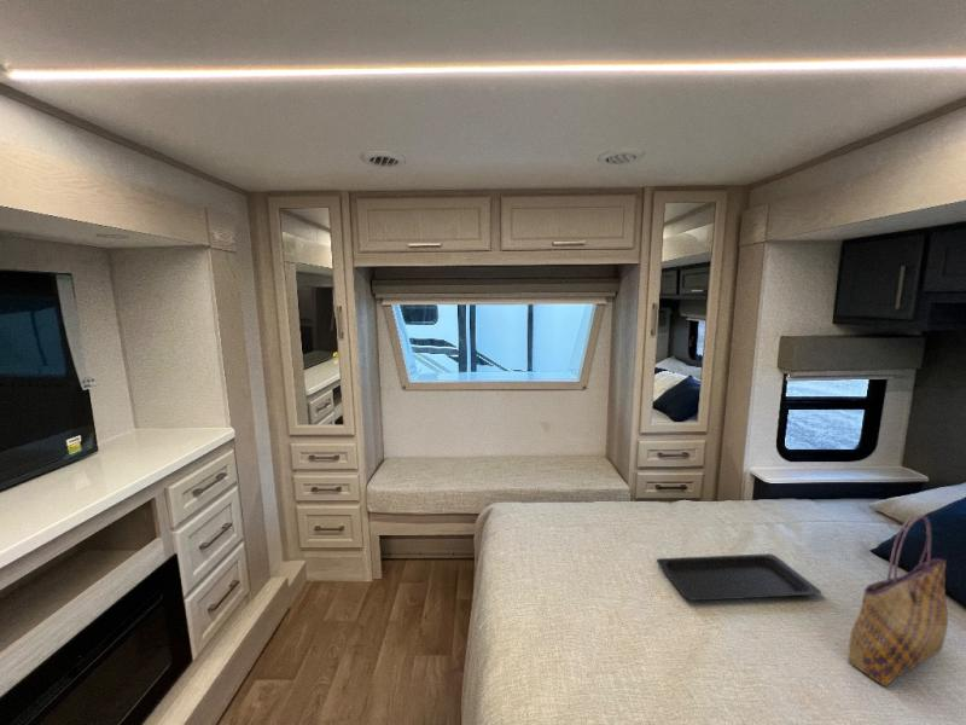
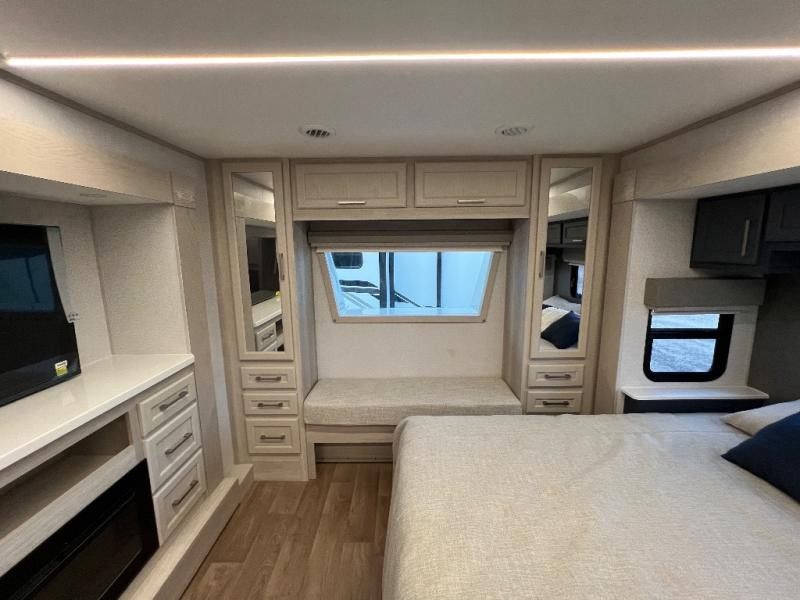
- serving tray (733, 578)
- tote bag (904, 587)
